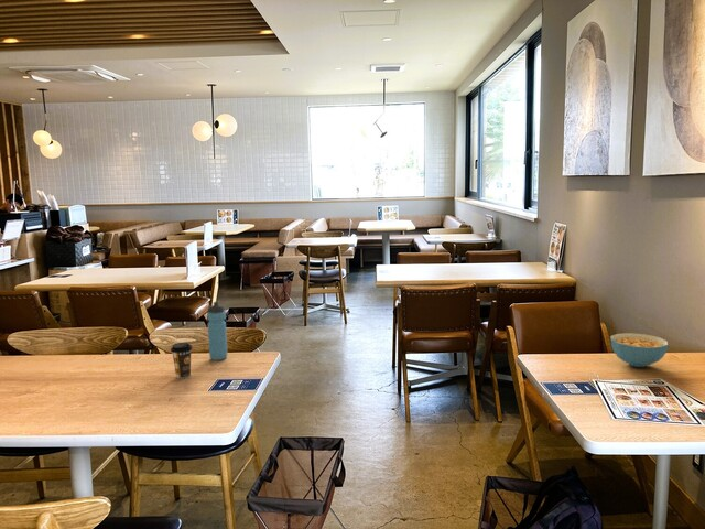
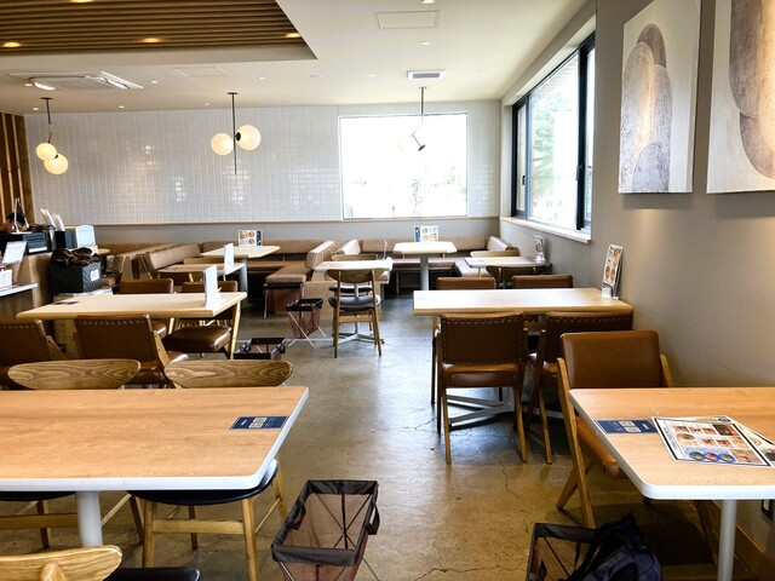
- coffee cup (182, 360)
- cereal bowl (638, 352)
- water bottle (217, 330)
